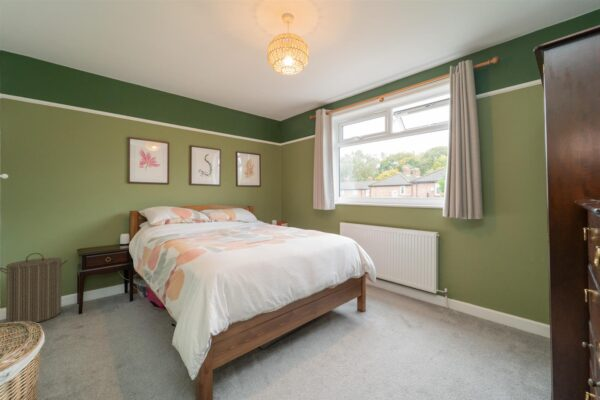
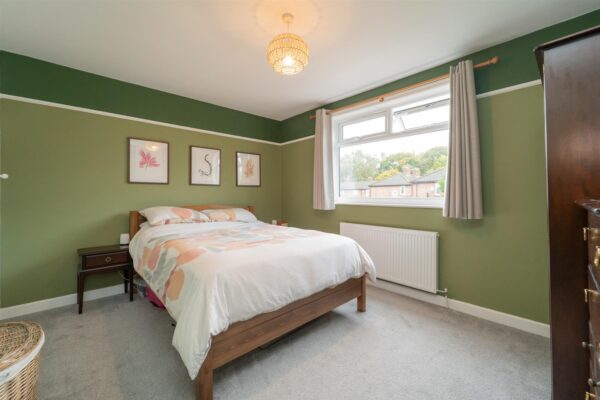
- laundry hamper (35, 284)
